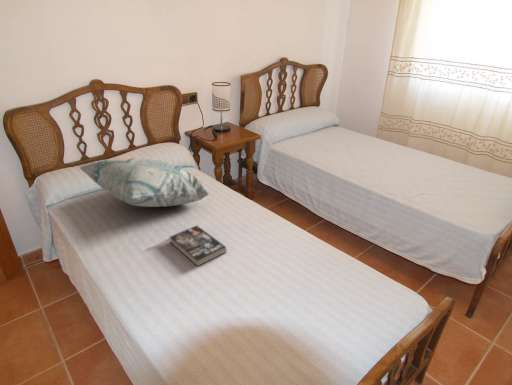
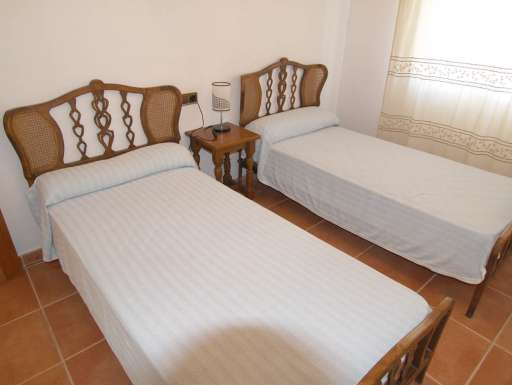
- book (197, 244)
- decorative pillow (144, 183)
